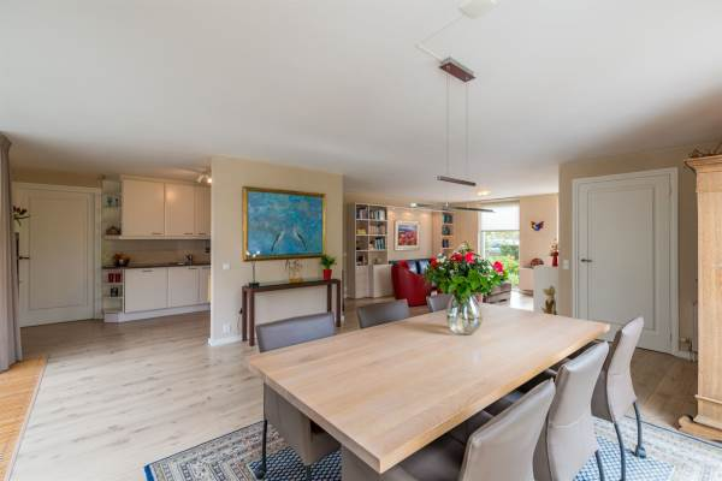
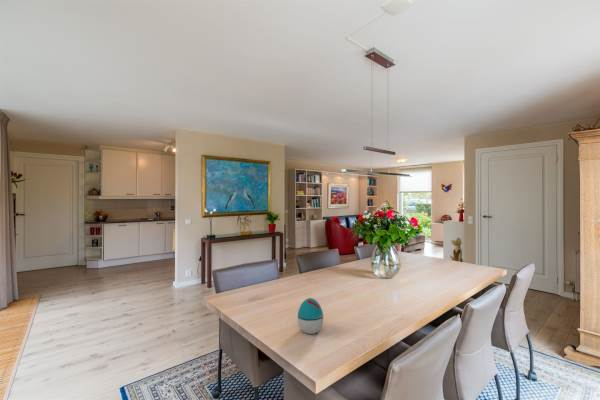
+ decorative egg (310, 314)
